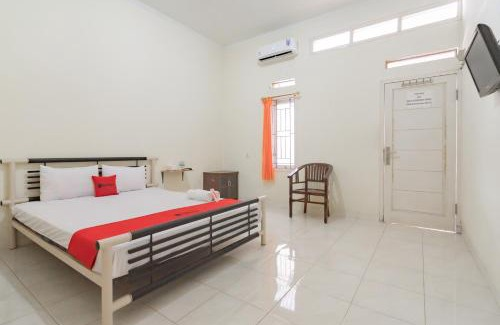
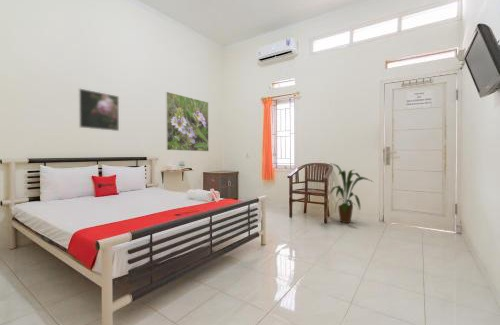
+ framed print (188, 124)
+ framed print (99, 111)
+ house plant (350, 193)
